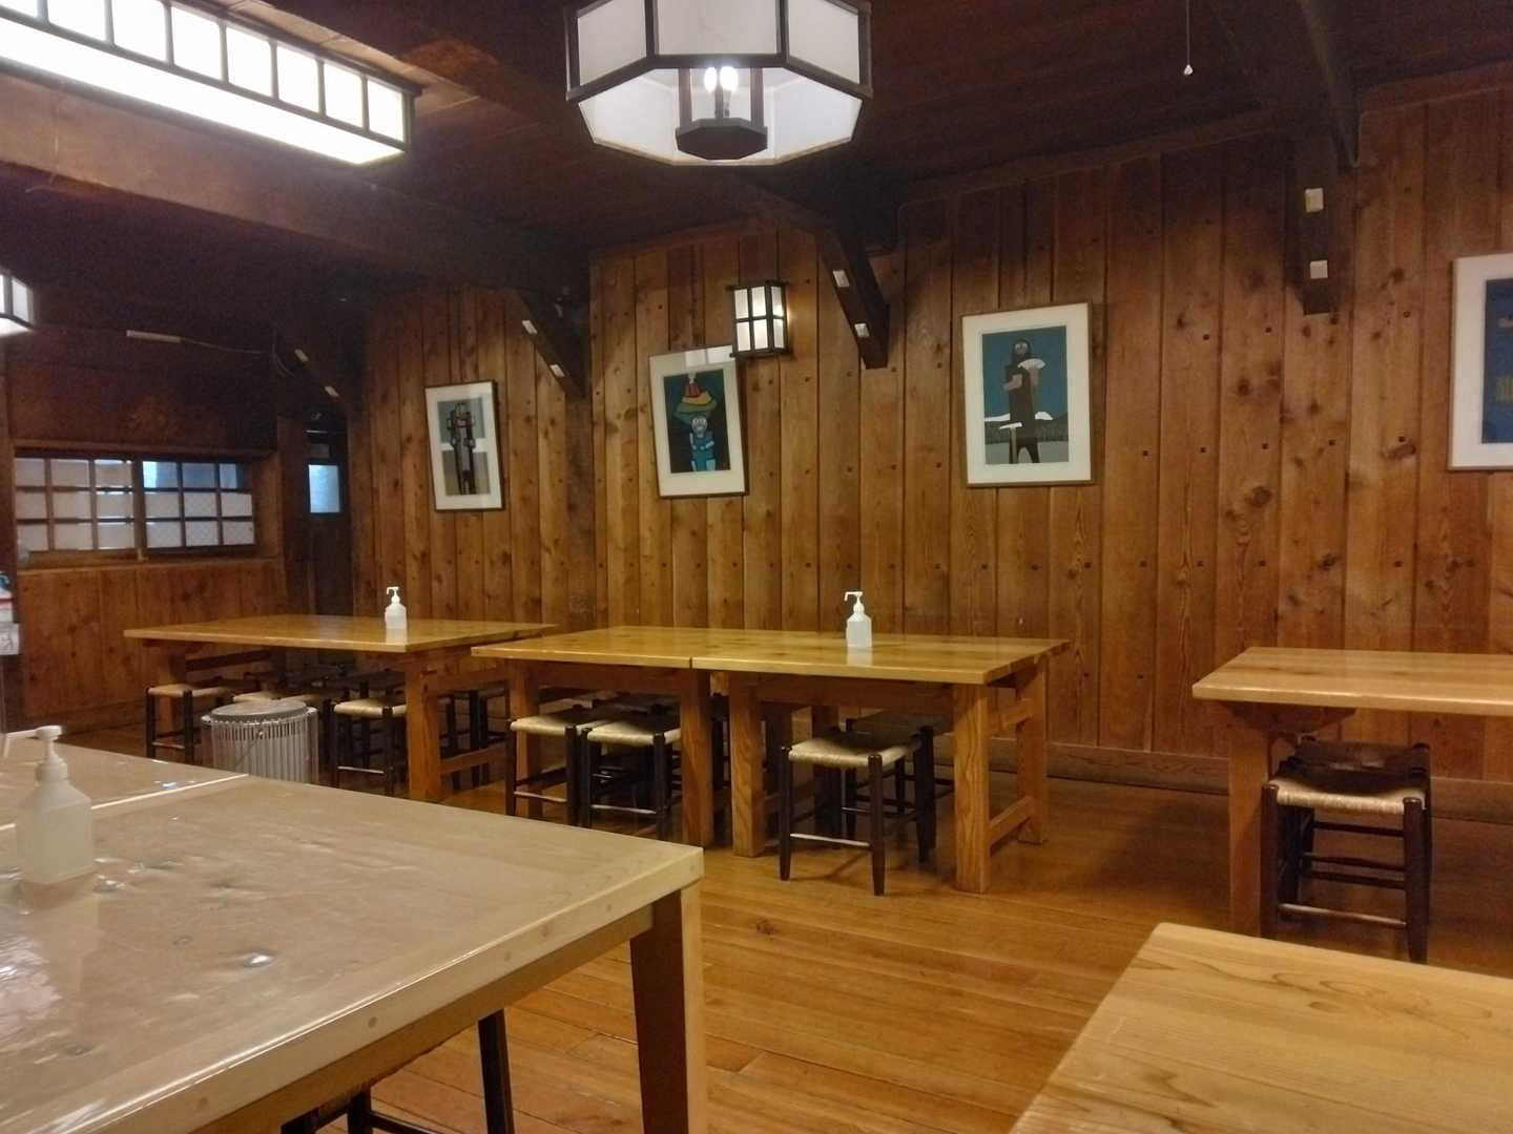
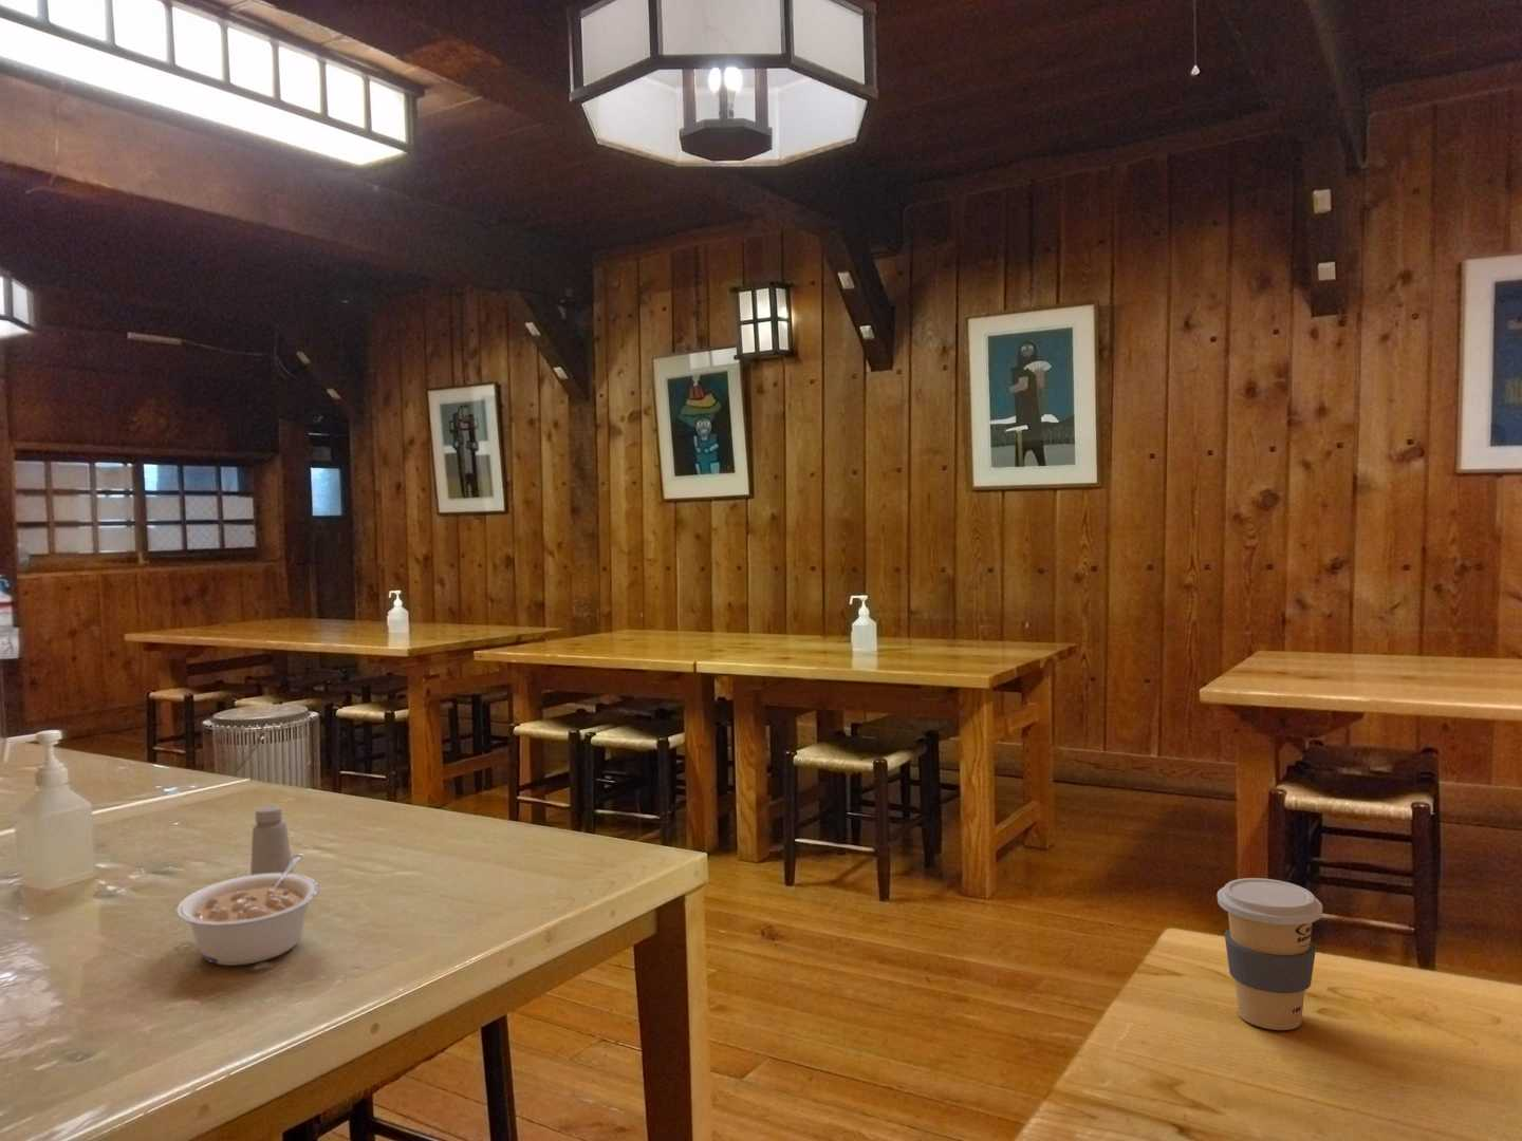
+ coffee cup (1268, 954)
+ saltshaker (270, 841)
+ legume (249, 913)
